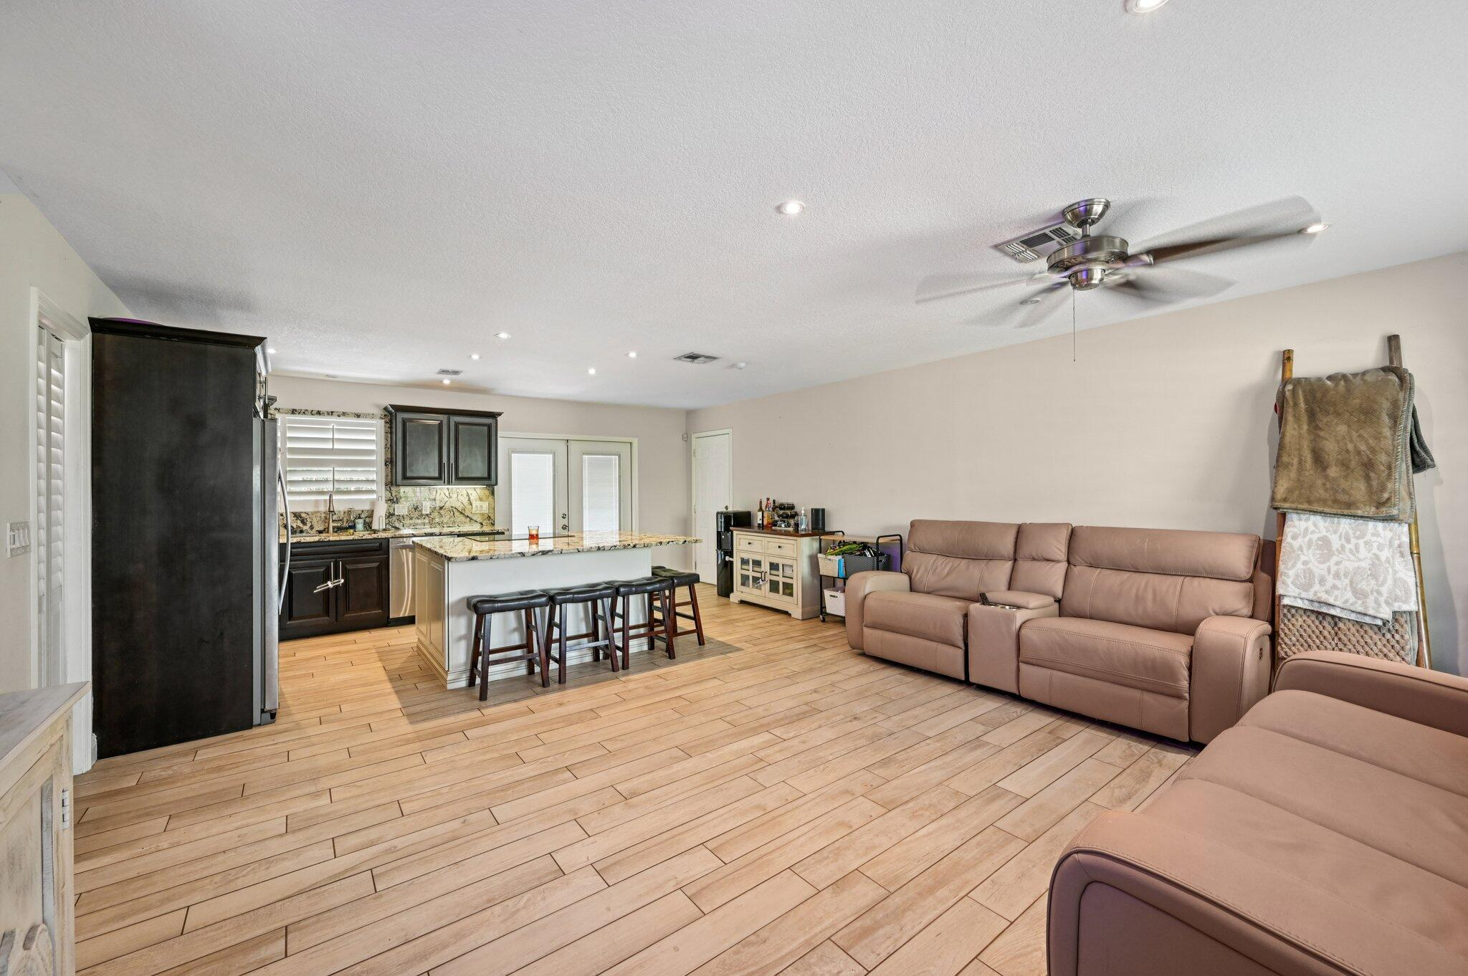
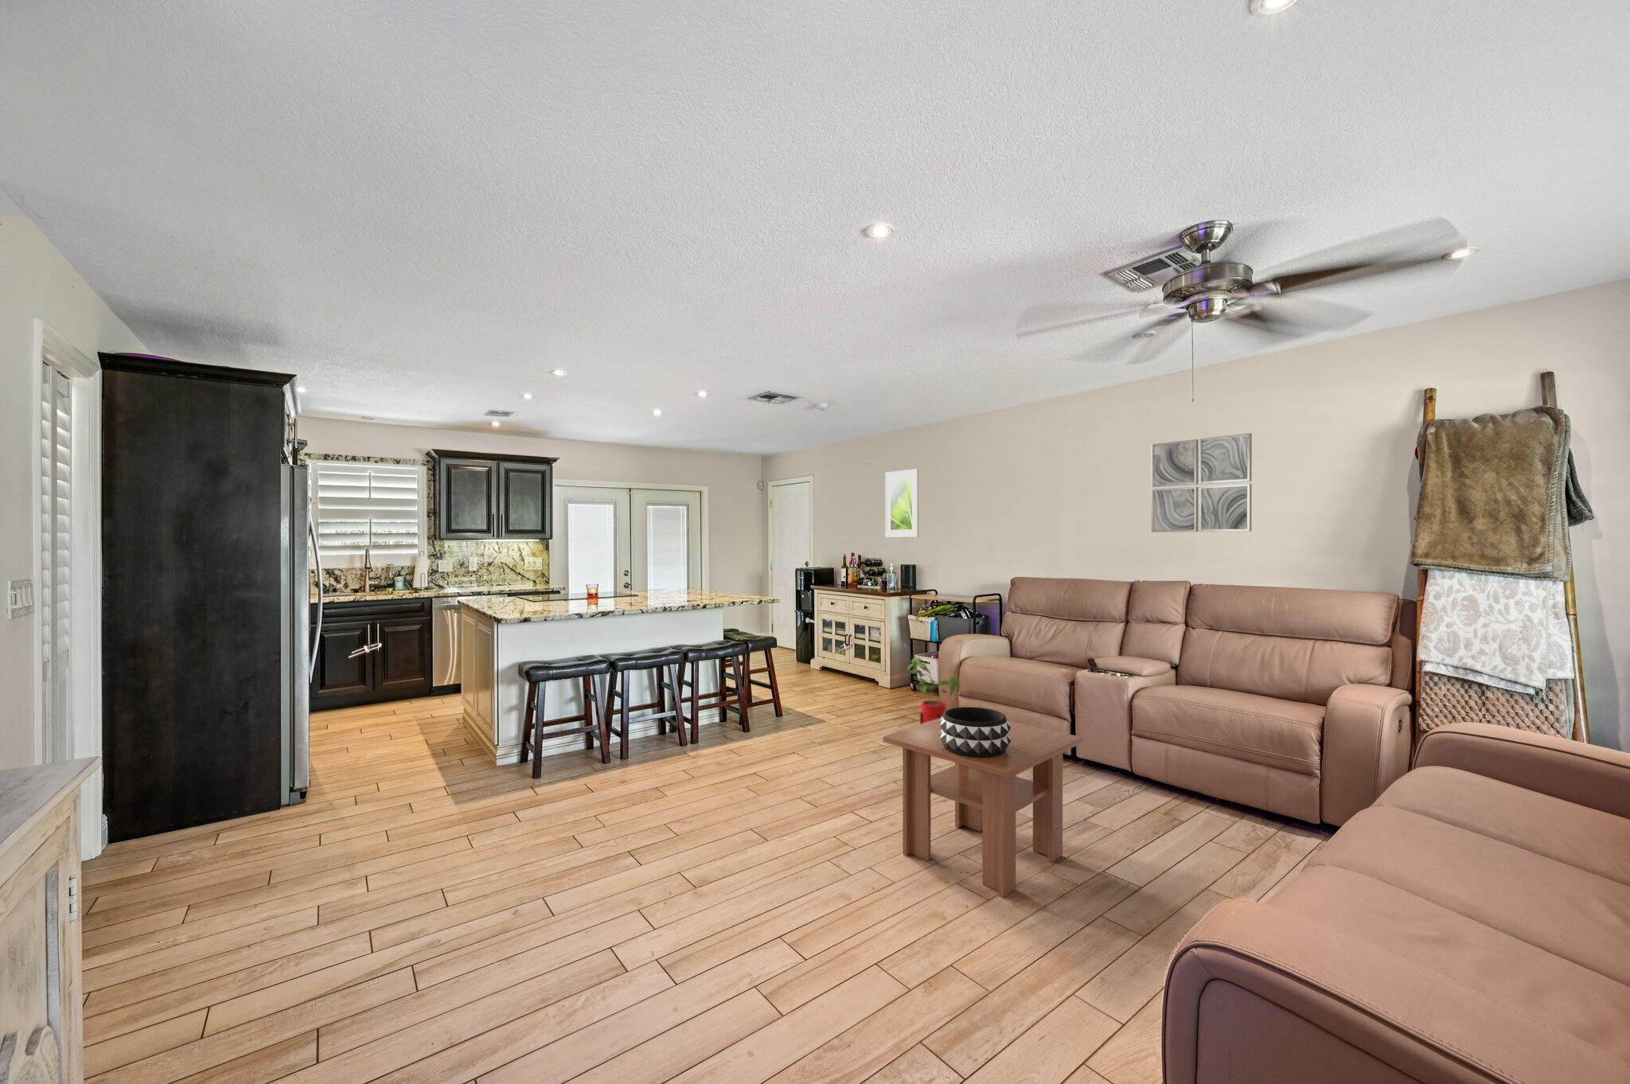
+ coffee table (982, 795)
+ decorative bowl (975, 731)
+ house plant (929, 698)
+ wall art (1198, 484)
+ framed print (901, 503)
